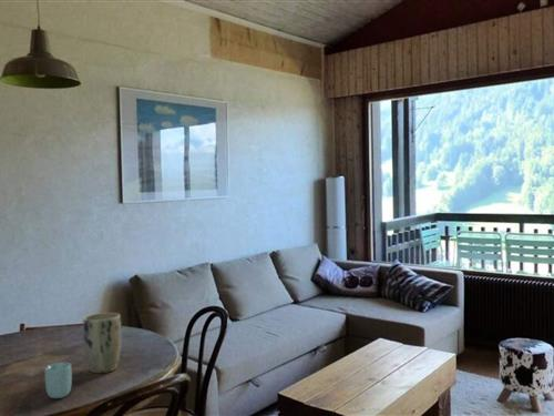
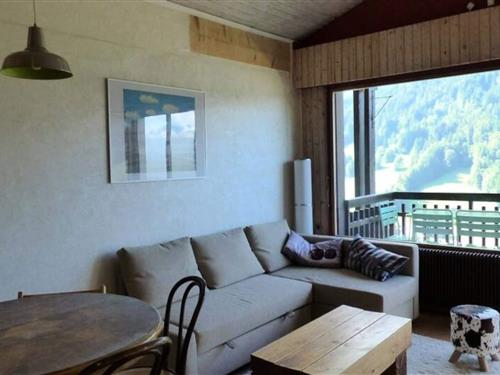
- cup (59, 381)
- plant pot (102, 342)
